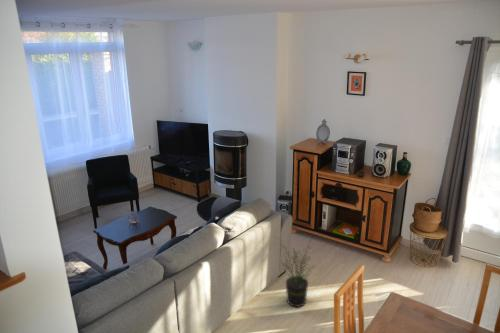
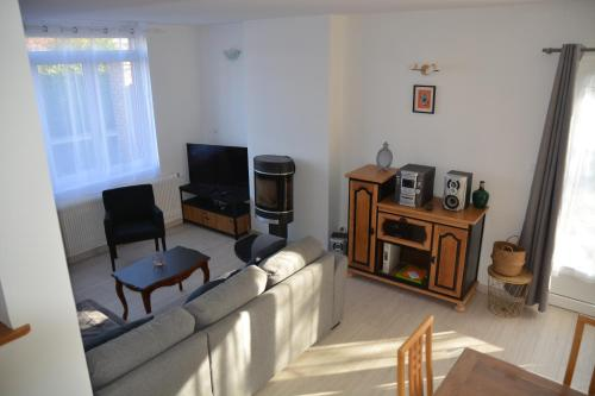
- potted plant (295, 271)
